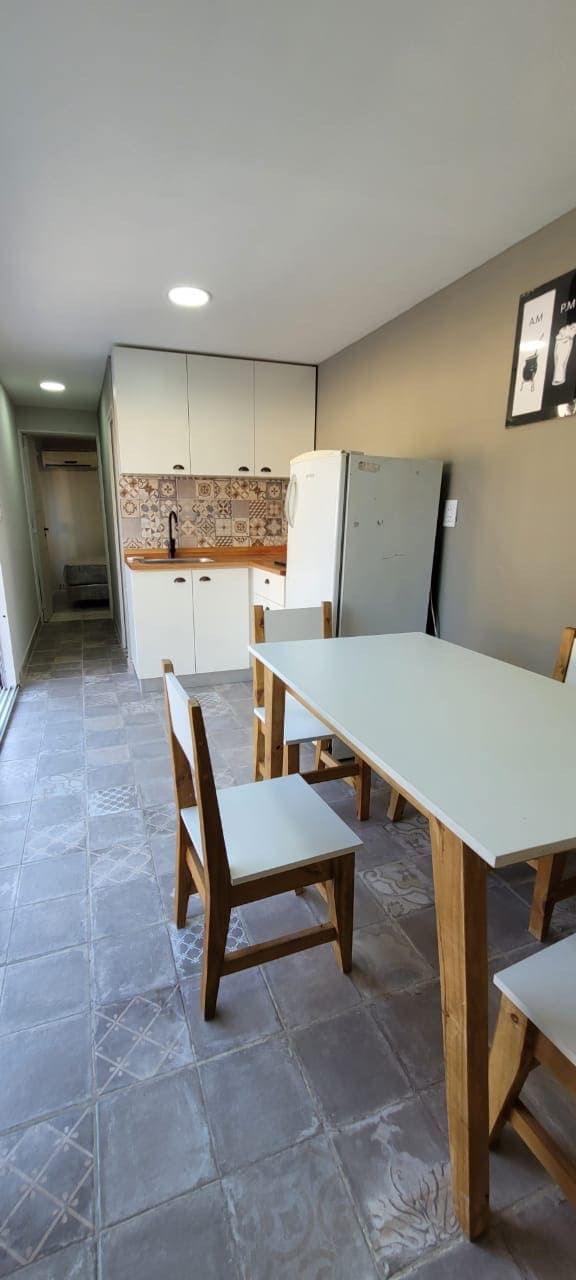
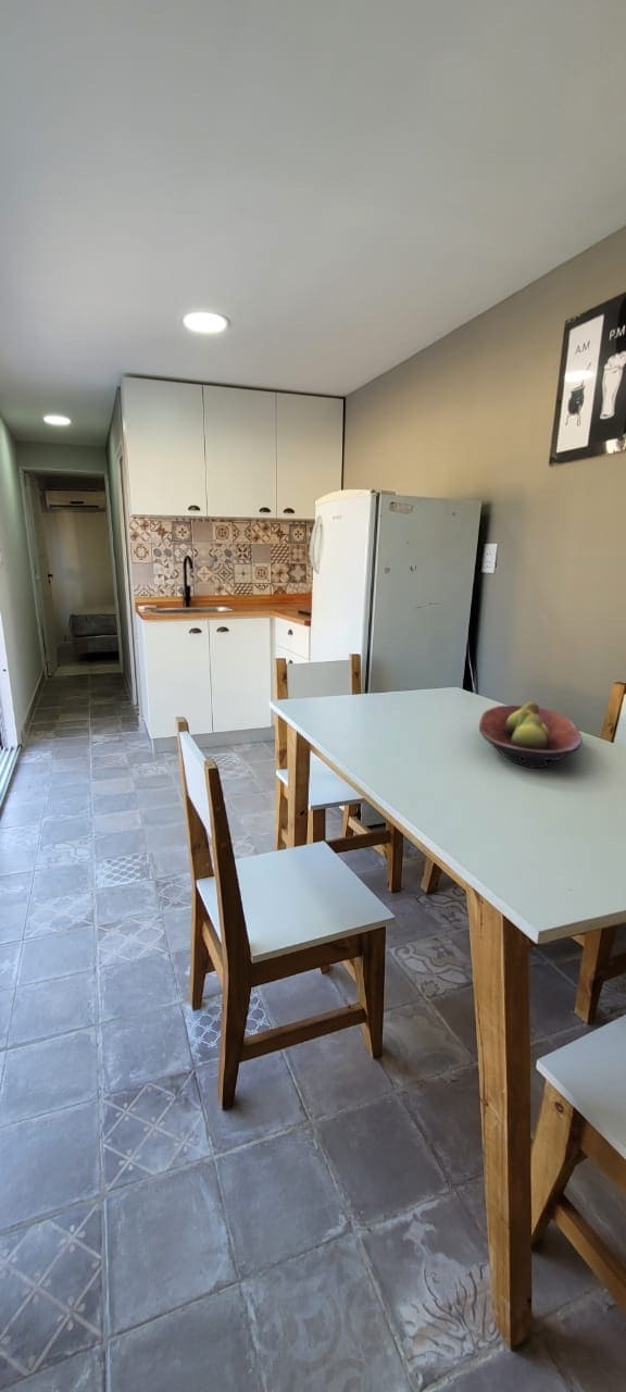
+ fruit bowl (527, 728)
